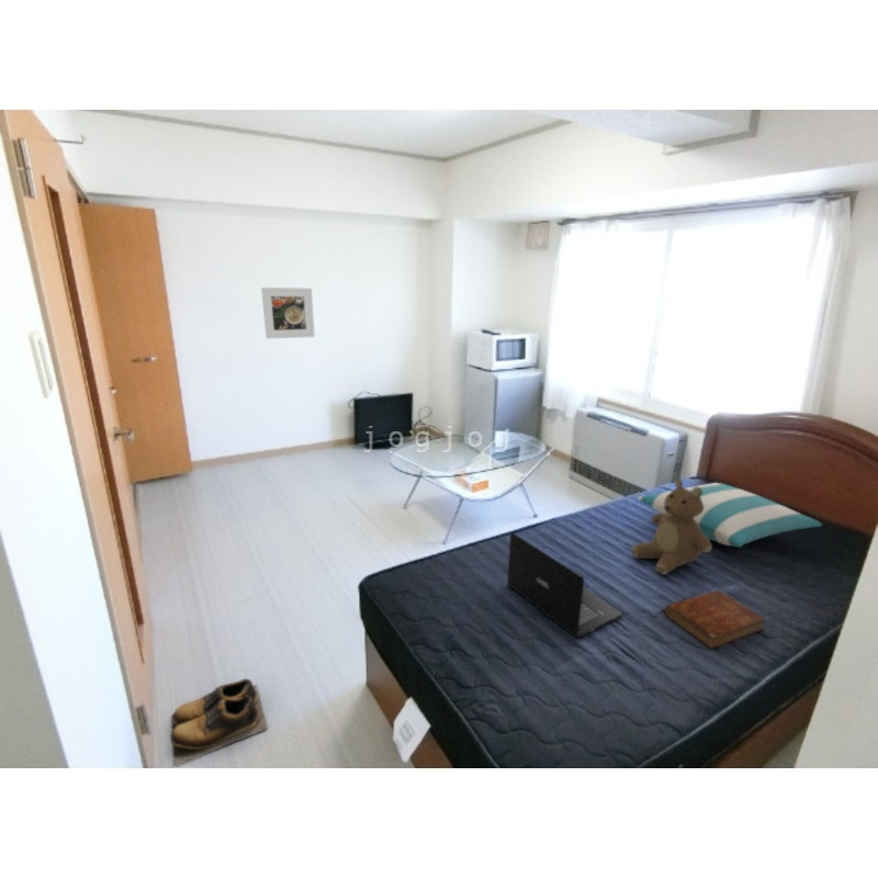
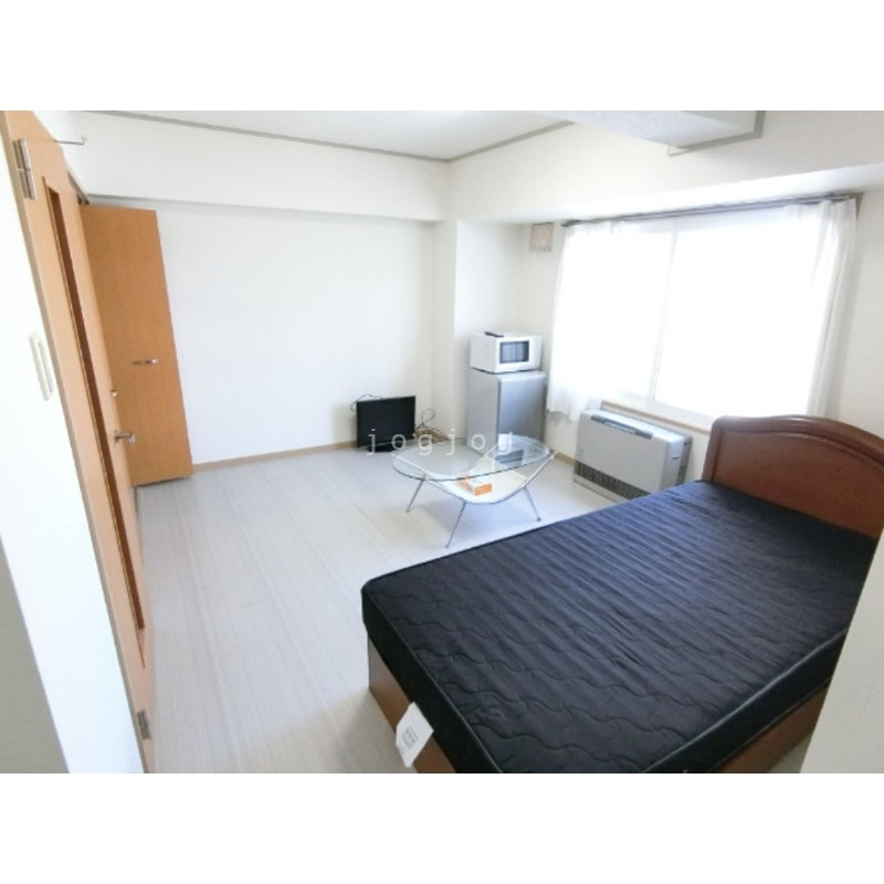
- bible (713, 616)
- pillow (723, 511)
- shoes (216, 710)
- laptop (564, 572)
- teddy bear (672, 524)
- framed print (289, 313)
